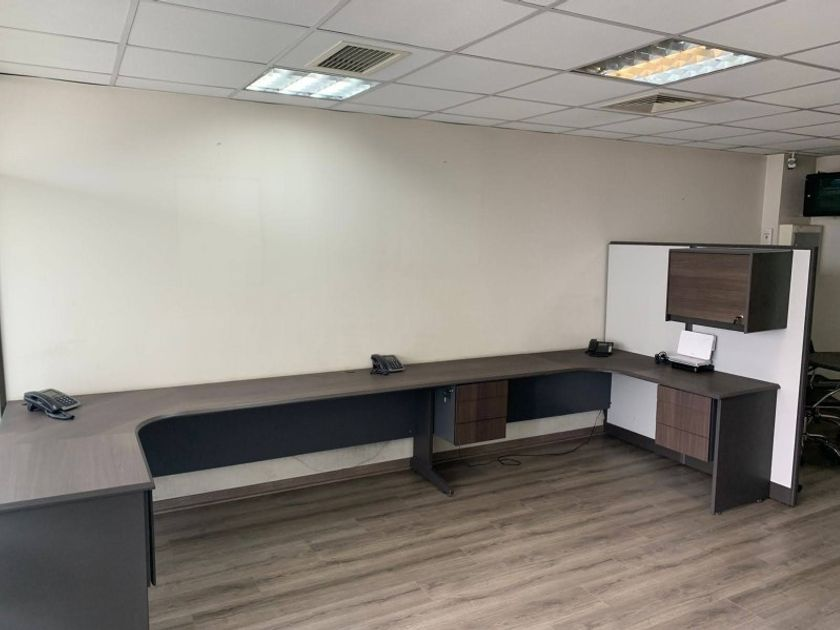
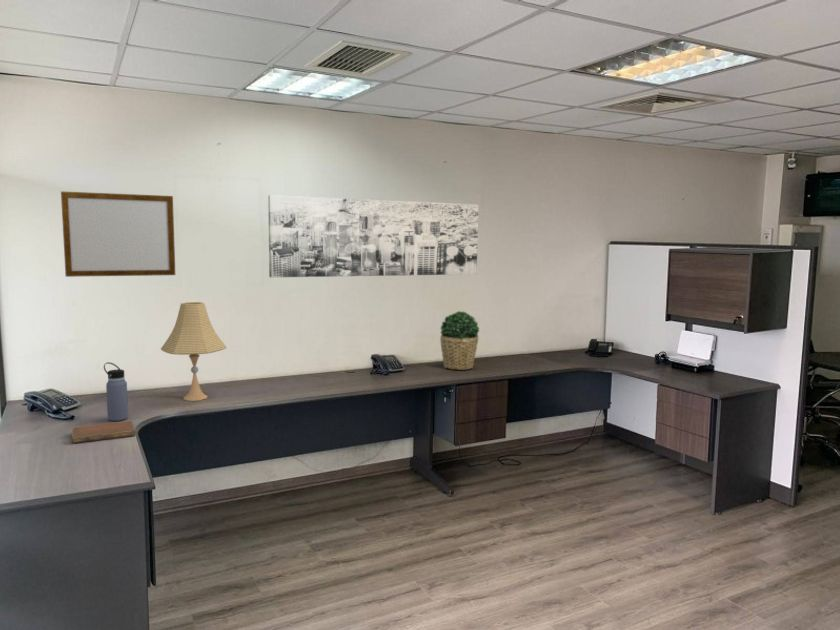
+ potted plant (459, 339)
+ notebook (103, 431)
+ writing board (120, 235)
+ water bottle (116, 391)
+ desk lamp (194, 350)
+ wall art (381, 238)
